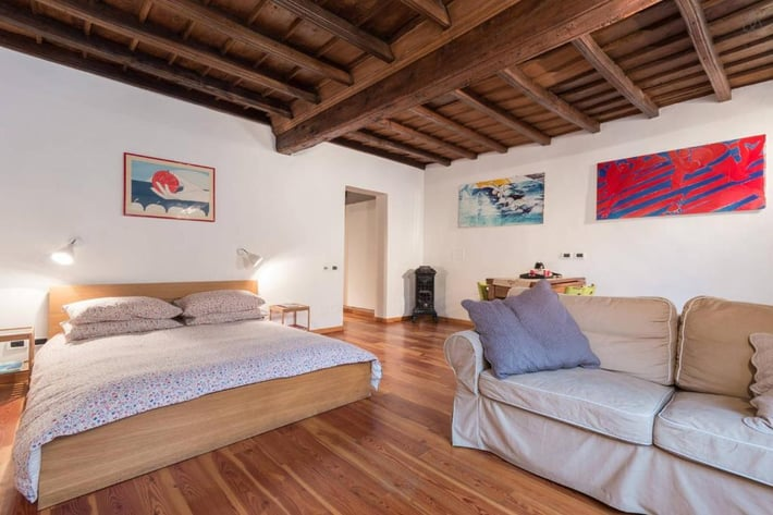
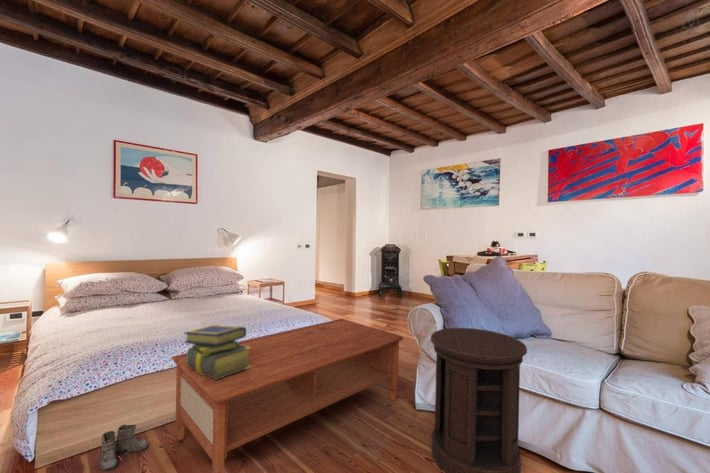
+ boots (119, 444)
+ side table (475, 398)
+ stack of books (215, 347)
+ coffee table (299, 380)
